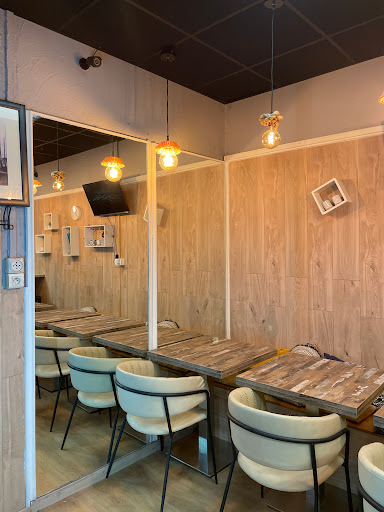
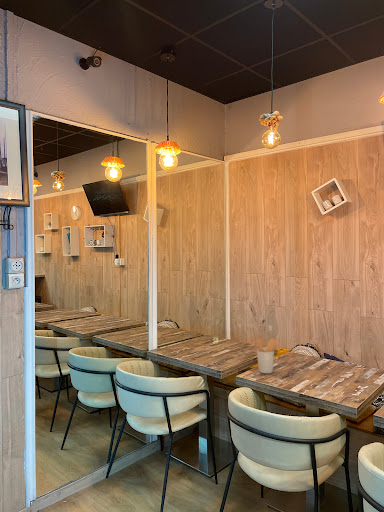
+ utensil holder (268, 354)
